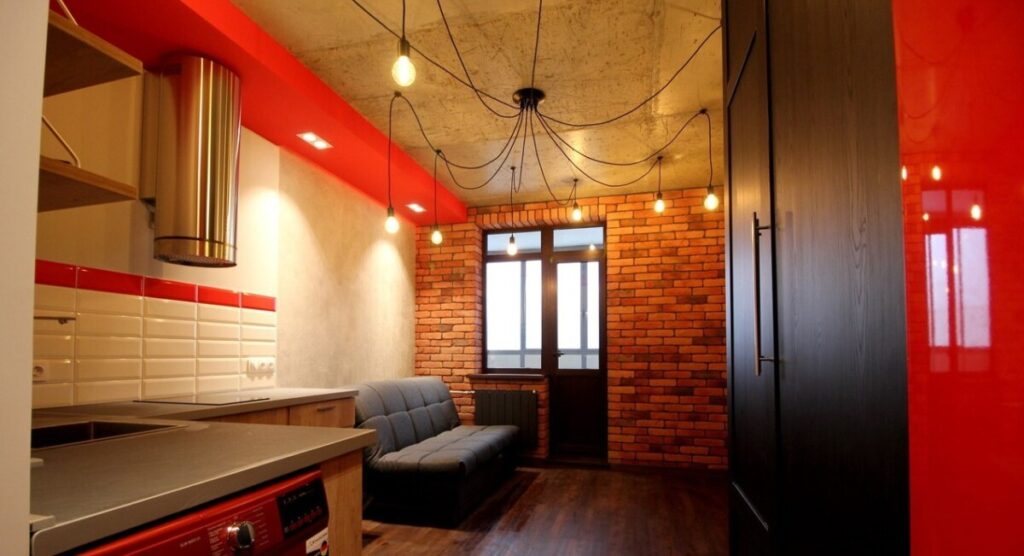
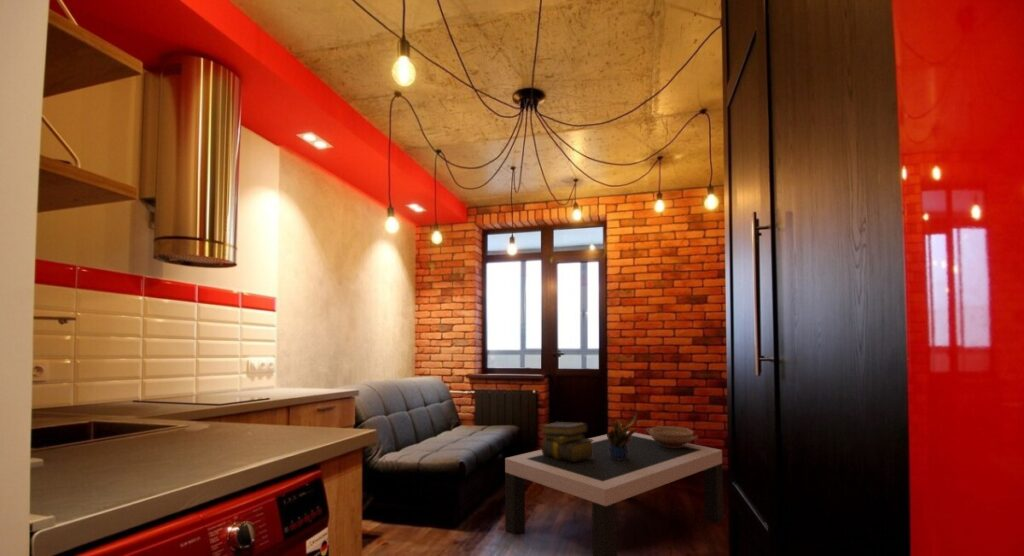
+ potted plant (624, 433)
+ coffee table (616, 489)
+ ceramic bowl (671, 437)
+ stack of books (565, 439)
